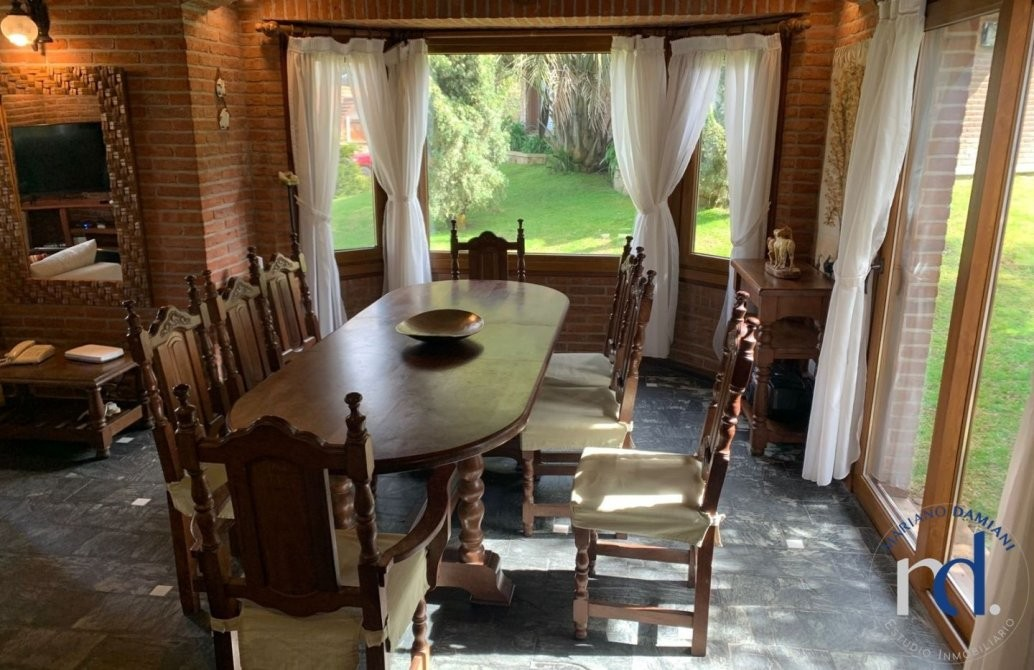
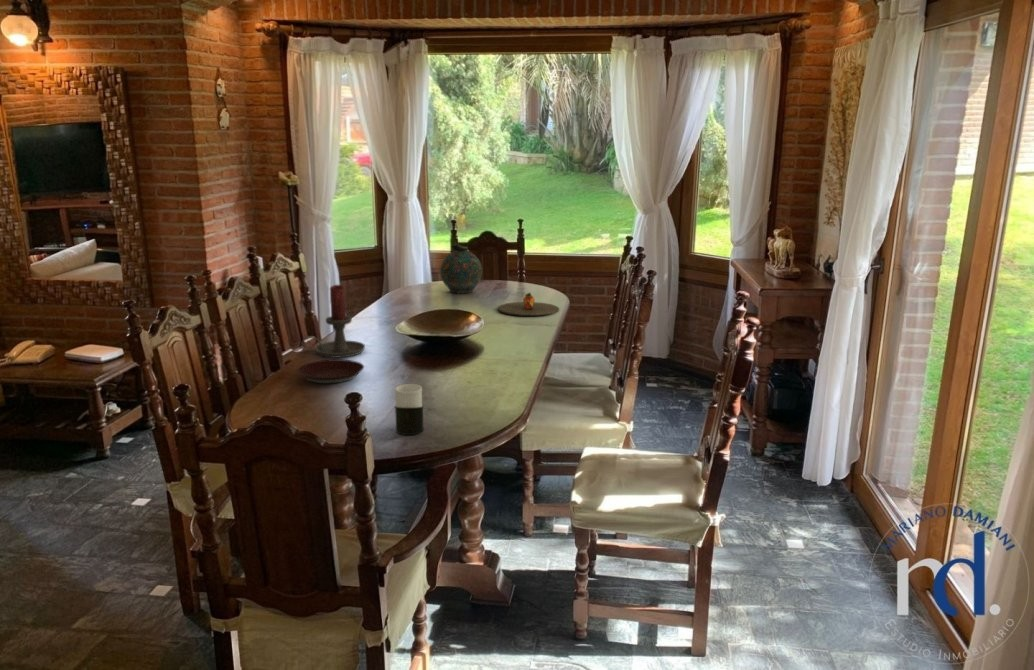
+ plate (528, 301)
+ plate (331, 372)
+ cup (409, 407)
+ snuff bottle (461, 267)
+ candle holder (331, 319)
